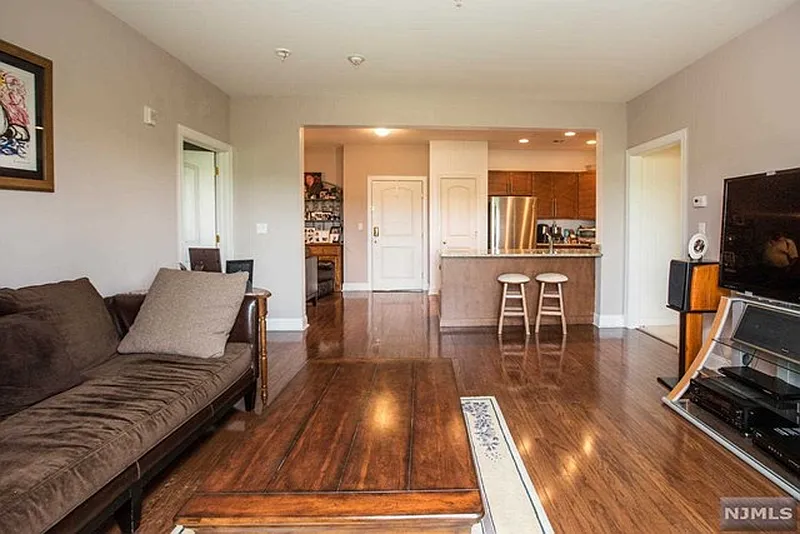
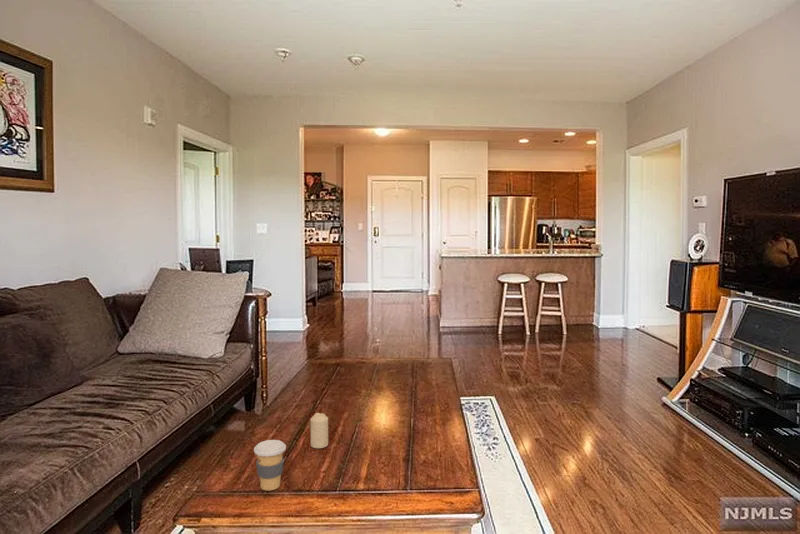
+ candle (319, 429)
+ coffee cup (270, 465)
